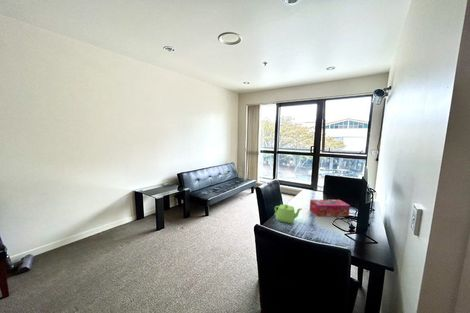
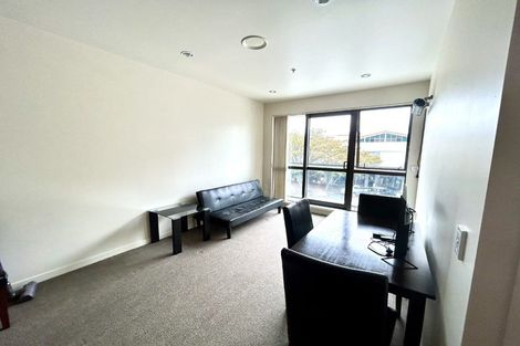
- teapot (287, 212)
- tissue box (328, 207)
